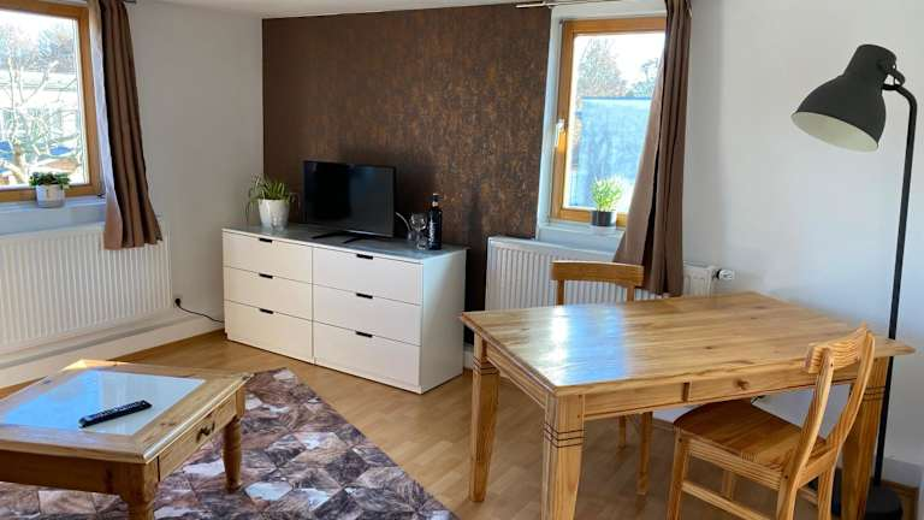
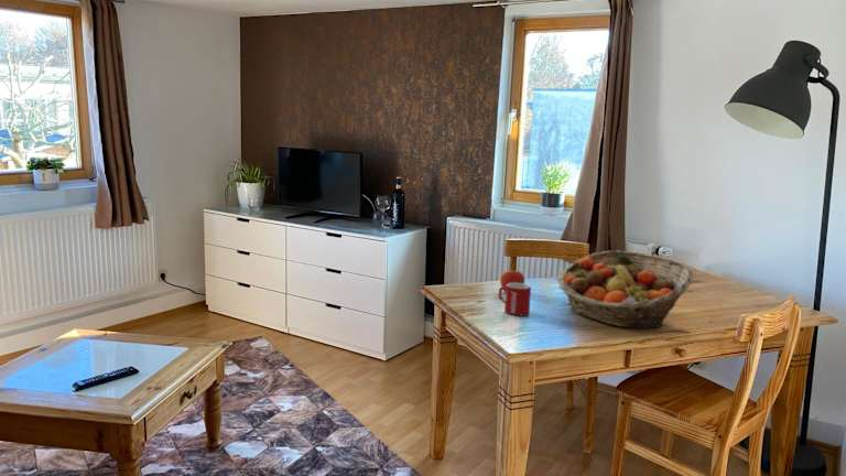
+ fruit basket (621, 286)
+ mug (513, 298)
+ apple (512, 280)
